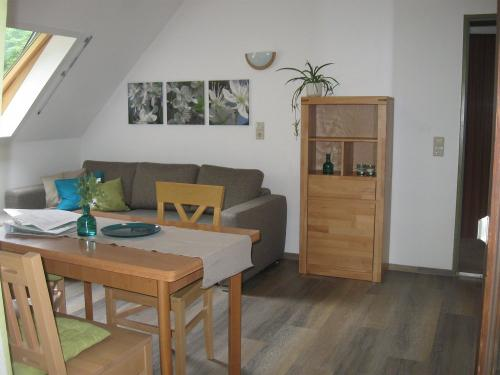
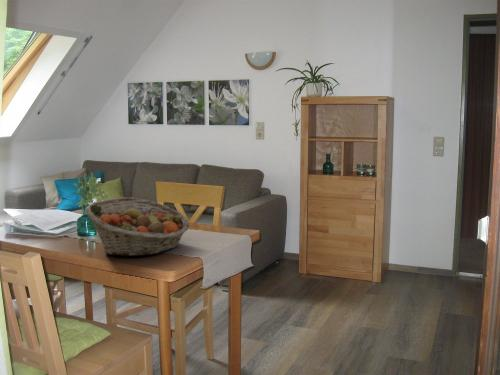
+ fruit basket (138, 224)
